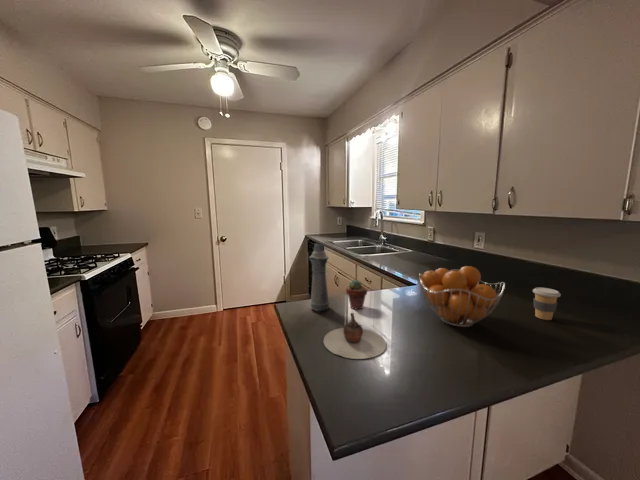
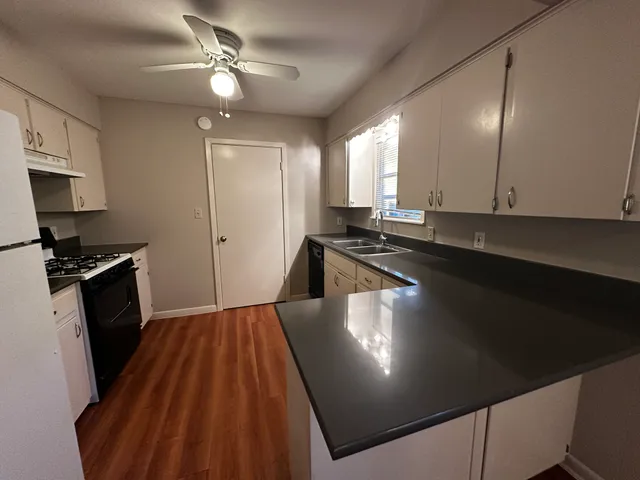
- teapot (354, 328)
- coffee cup (545, 303)
- bottle (319, 276)
- potted succulent (356, 293)
- fruit basket (458, 294)
